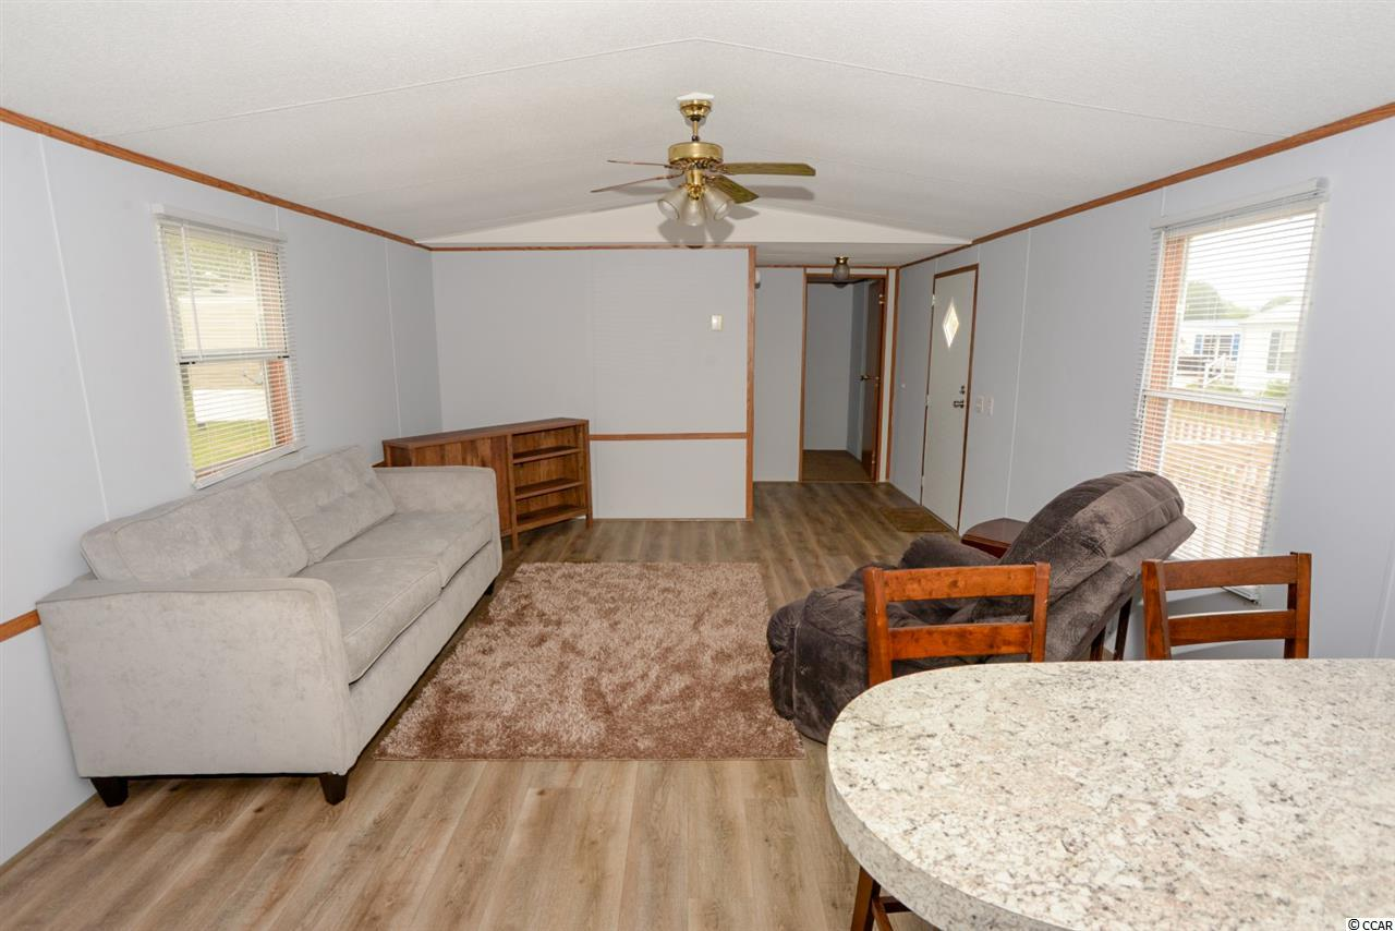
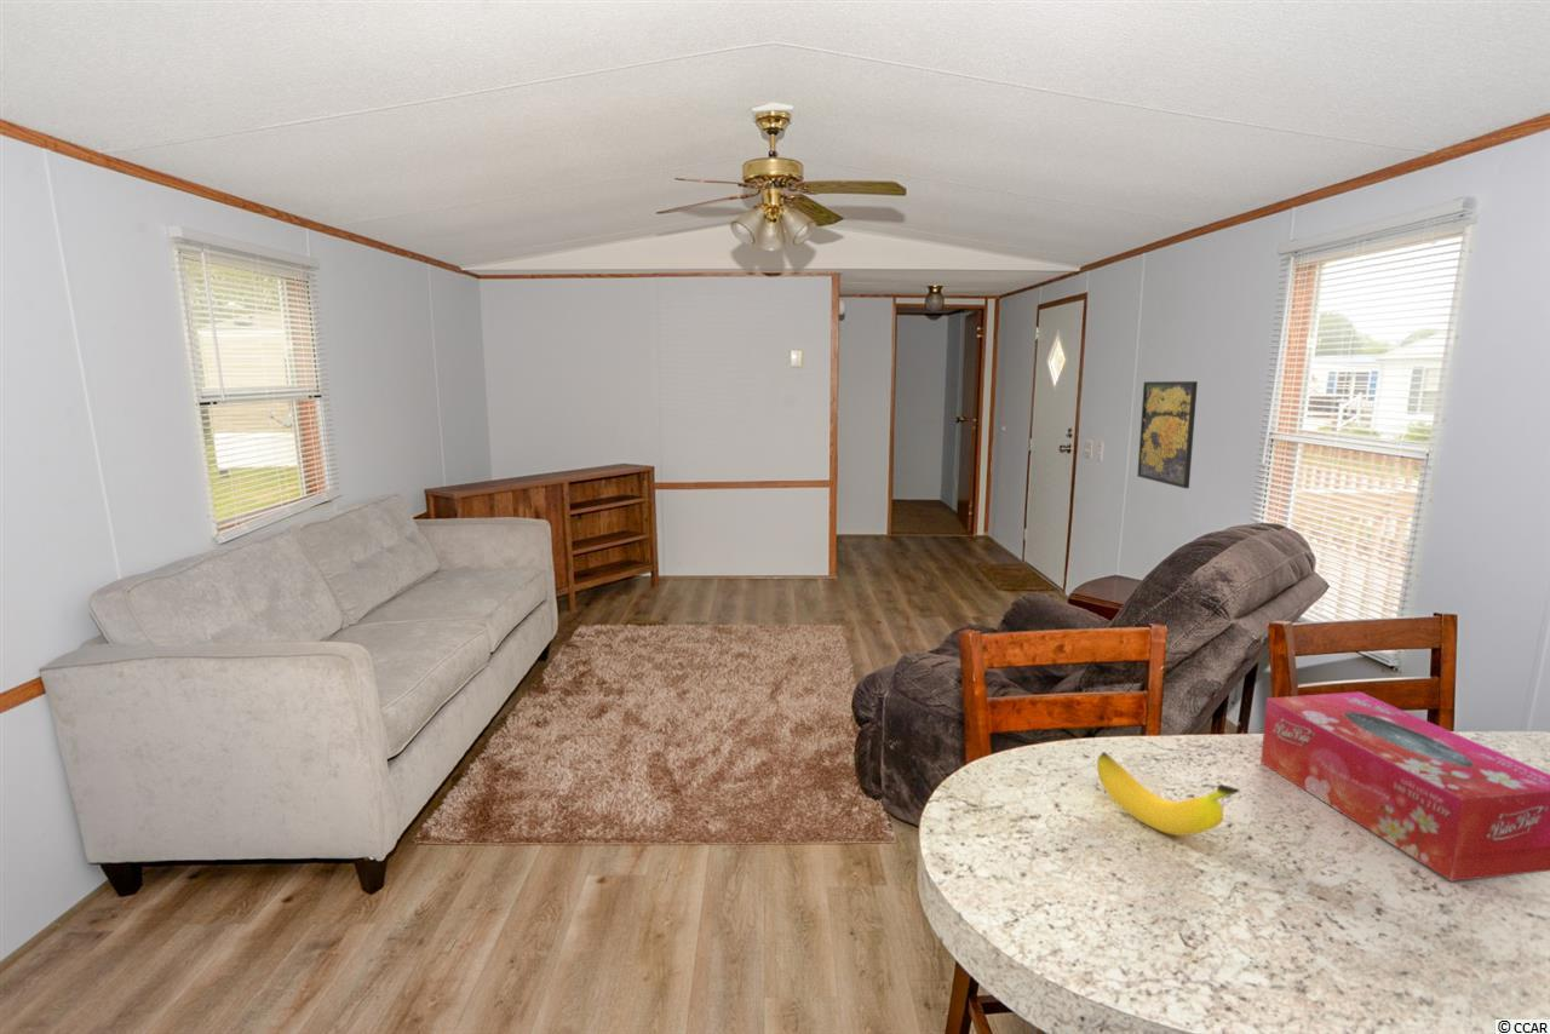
+ banana (1159, 797)
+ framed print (1165, 432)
+ tissue box (1399, 772)
